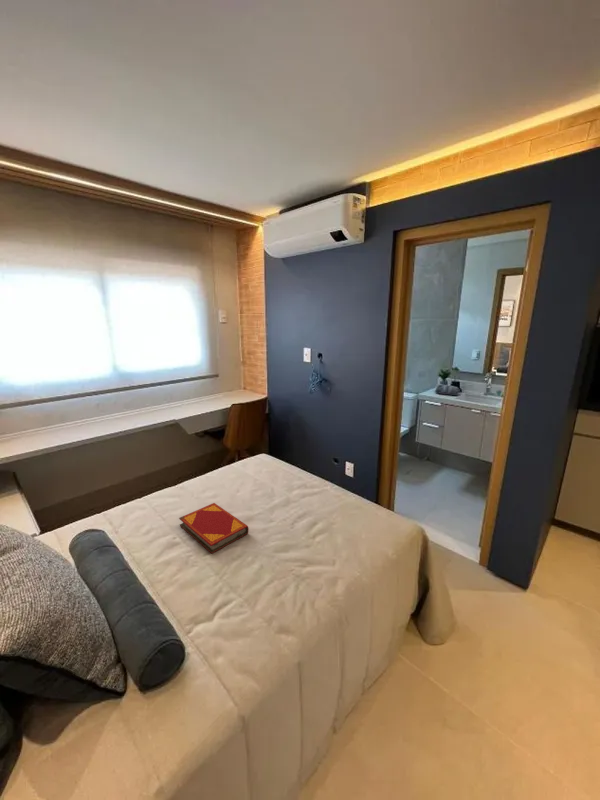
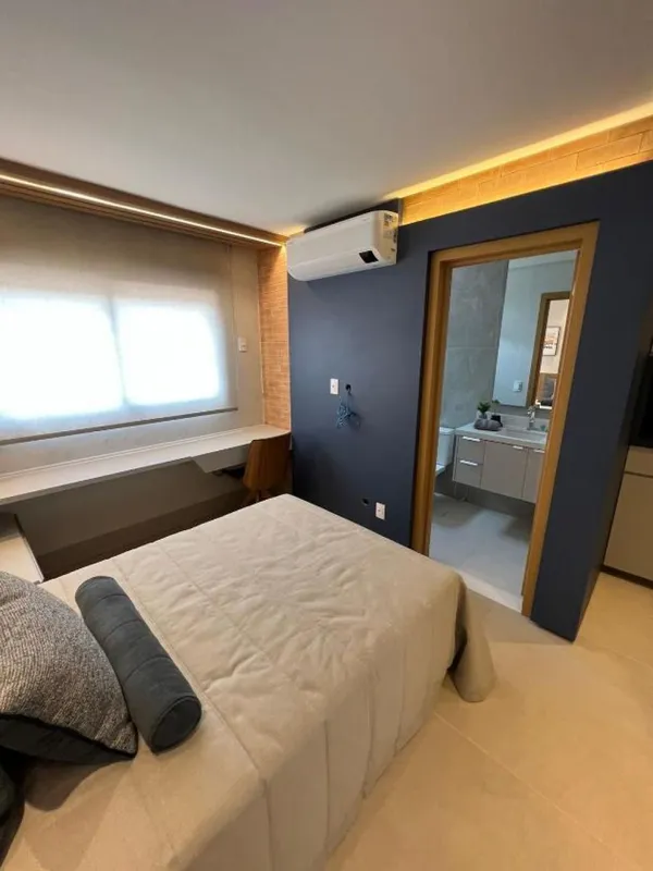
- hardback book (213, 525)
